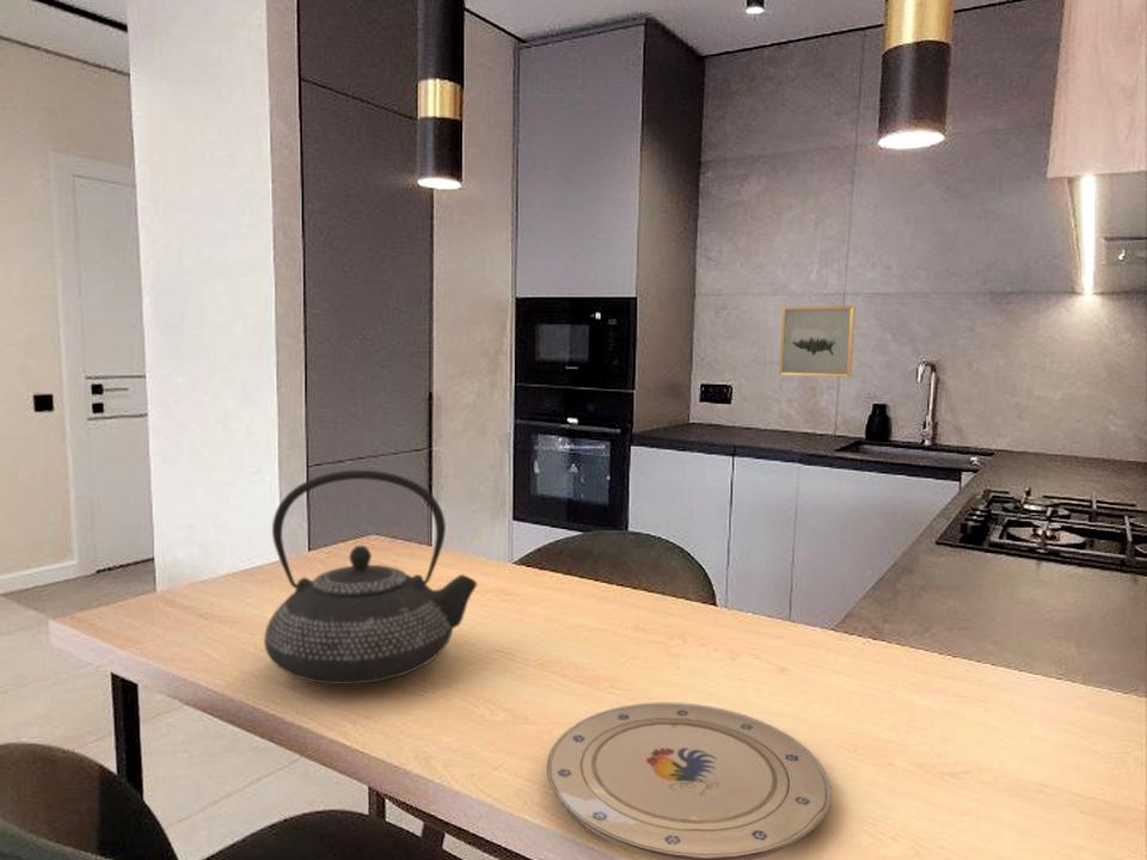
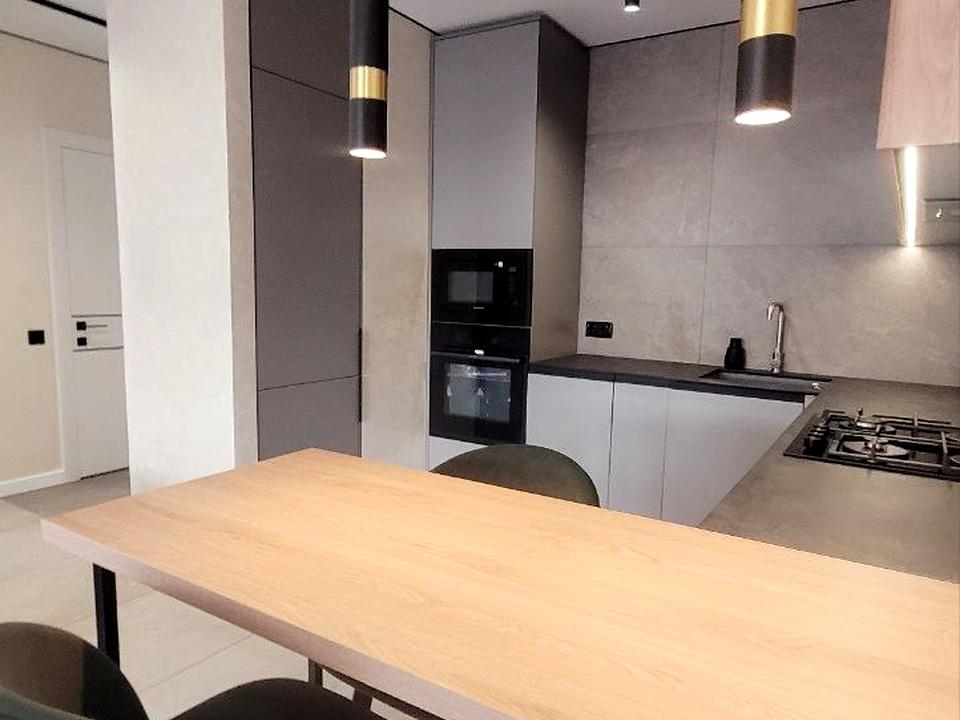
- plate (685, 773)
- wall art (816, 342)
- teapot (373, 566)
